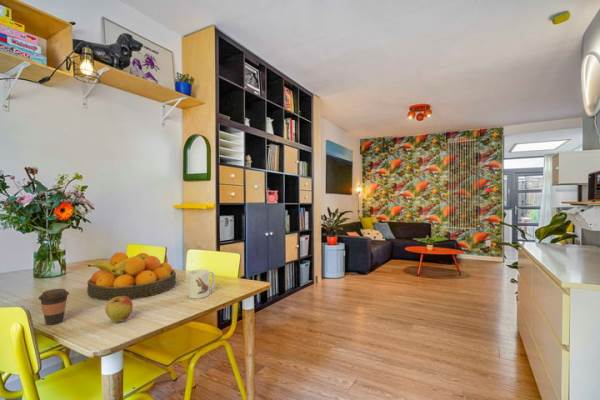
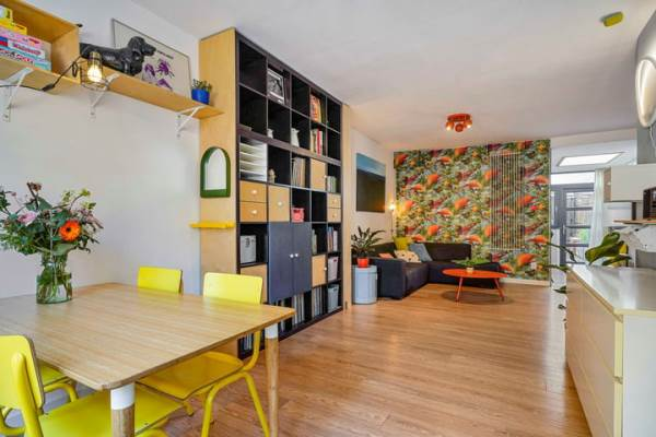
- coffee cup (54, 306)
- fruit bowl (134, 270)
- apple (119, 308)
- mug (202, 282)
